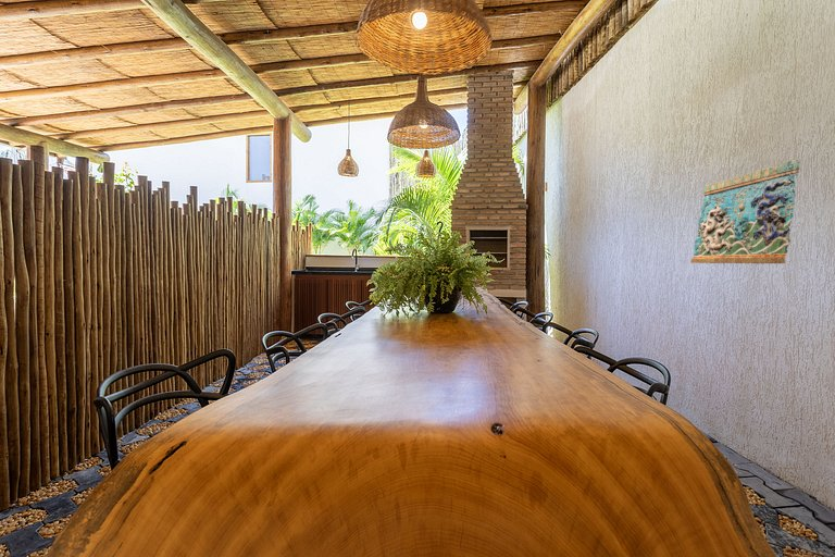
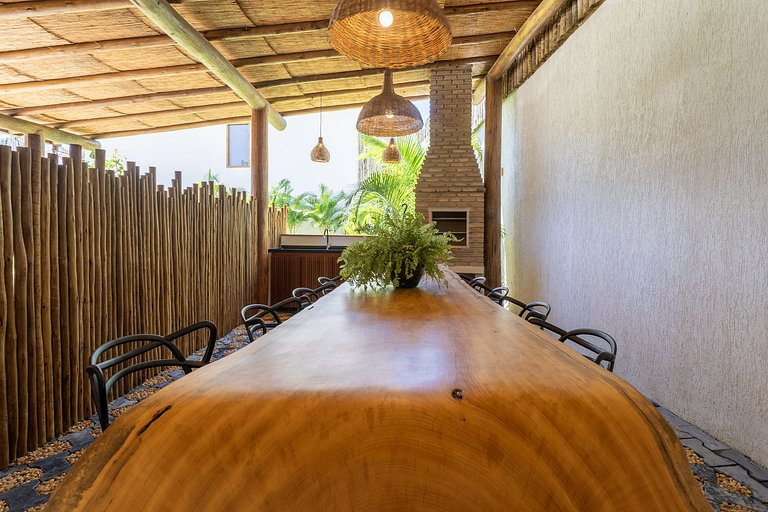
- decorative wall panel (737, 219)
